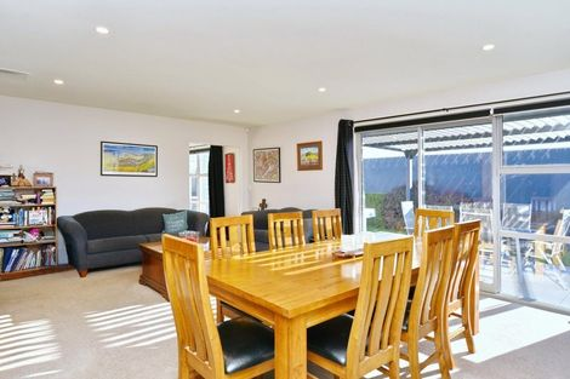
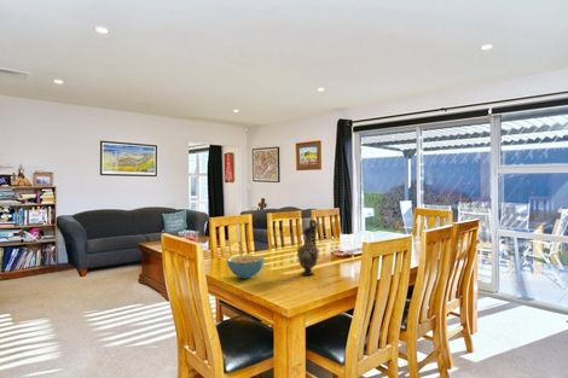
+ cereal bowl (245, 267)
+ vase (308, 246)
